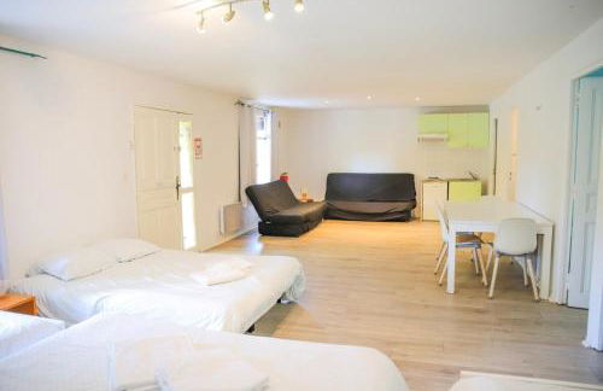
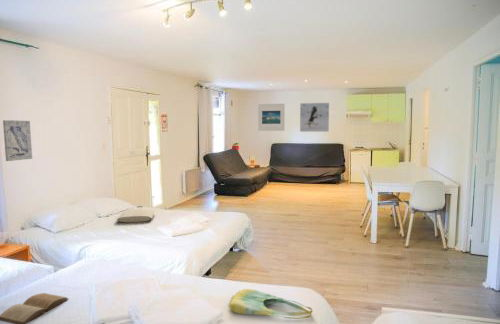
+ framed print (271, 117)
+ tote bag (137, 213)
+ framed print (314, 117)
+ tote bag (270, 303)
+ wall art (18, 140)
+ book (34, 305)
